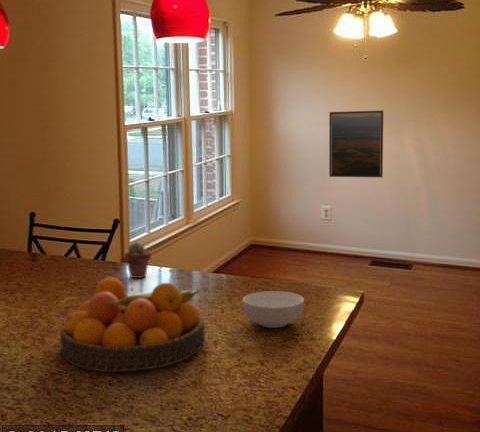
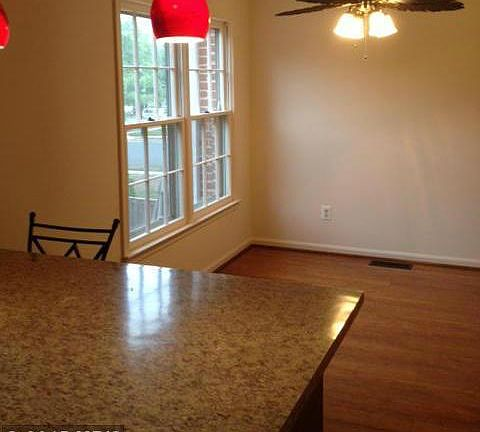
- potted succulent (137, 259)
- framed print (355, 144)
- cereal bowl (273, 310)
- fruit bowl (133, 314)
